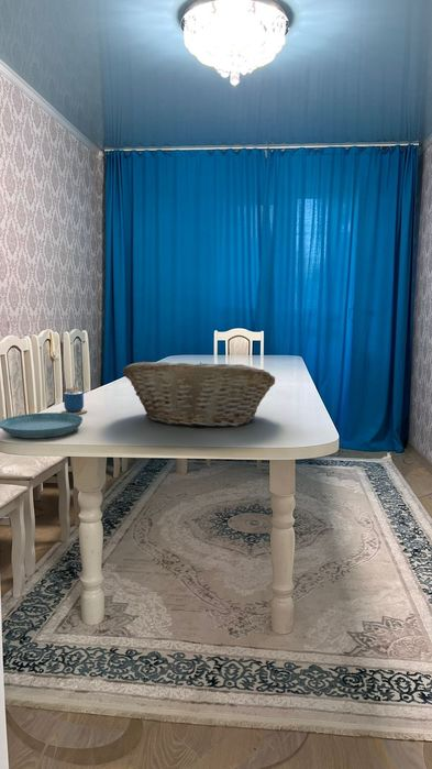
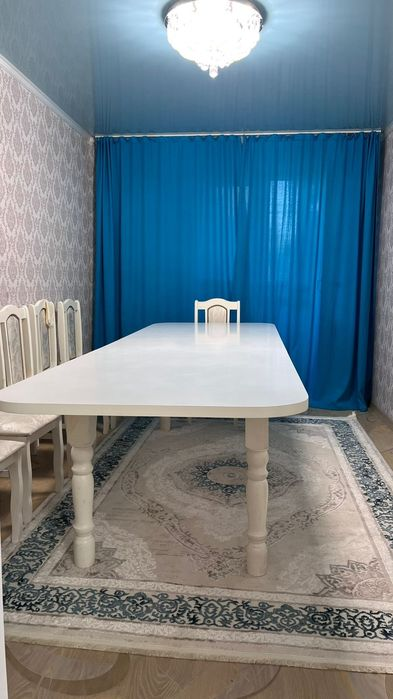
- cup (73, 395)
- fruit basket (198, 388)
- saucer (42, 425)
